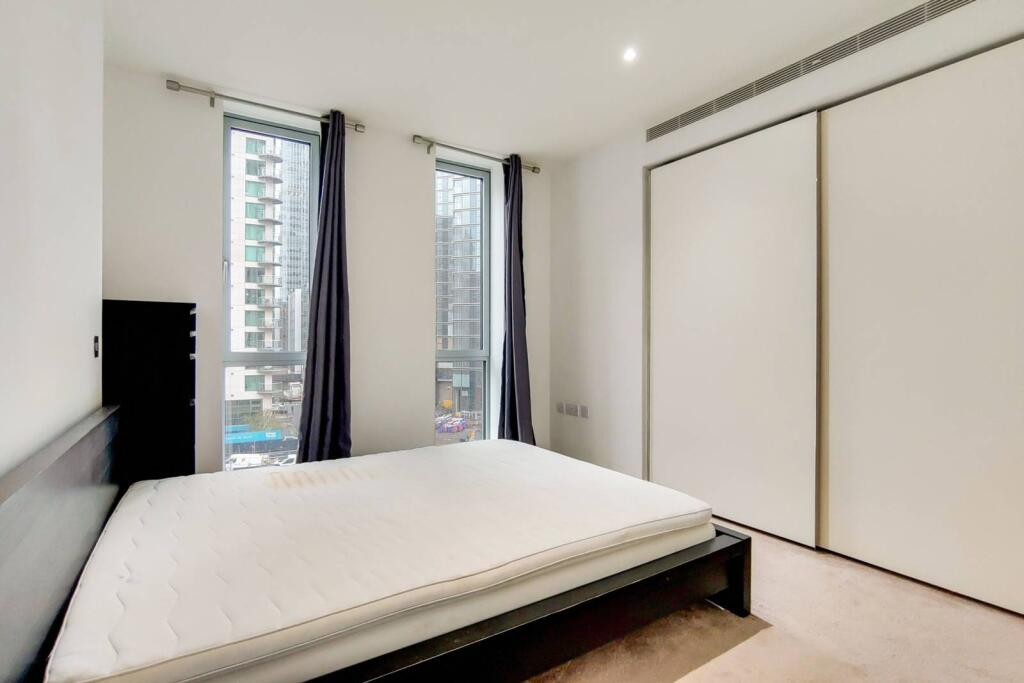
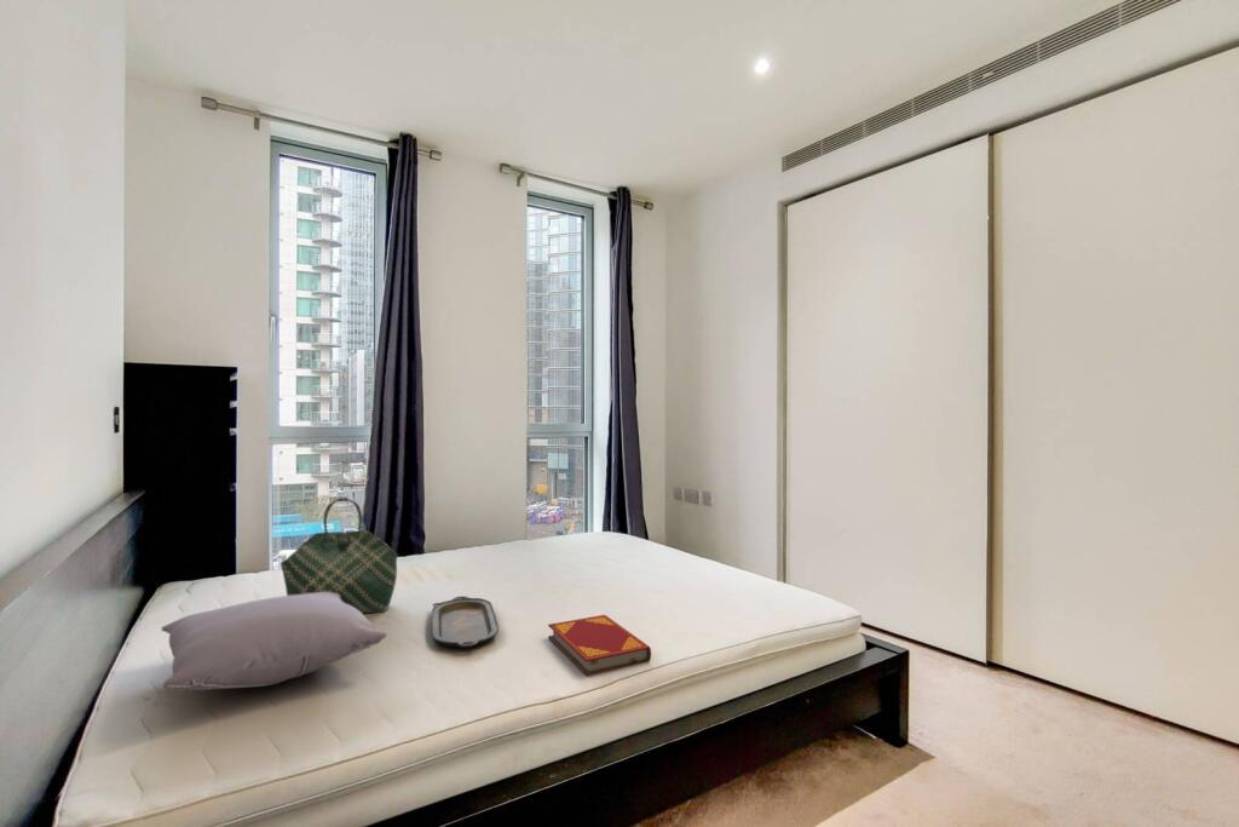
+ serving tray (463, 621)
+ hardback book (597, 642)
+ tote bag (340, 556)
+ pillow (271, 633)
